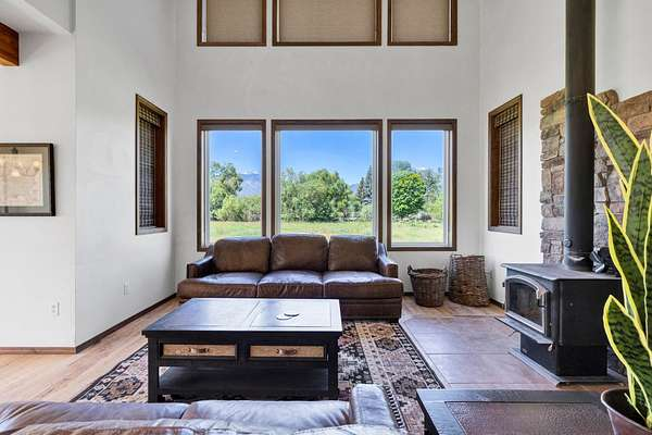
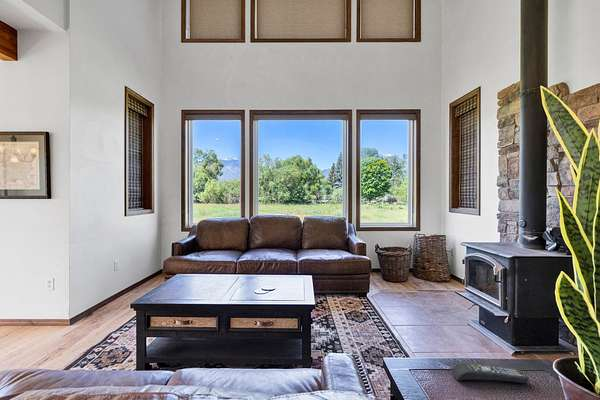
+ remote control (489, 373)
